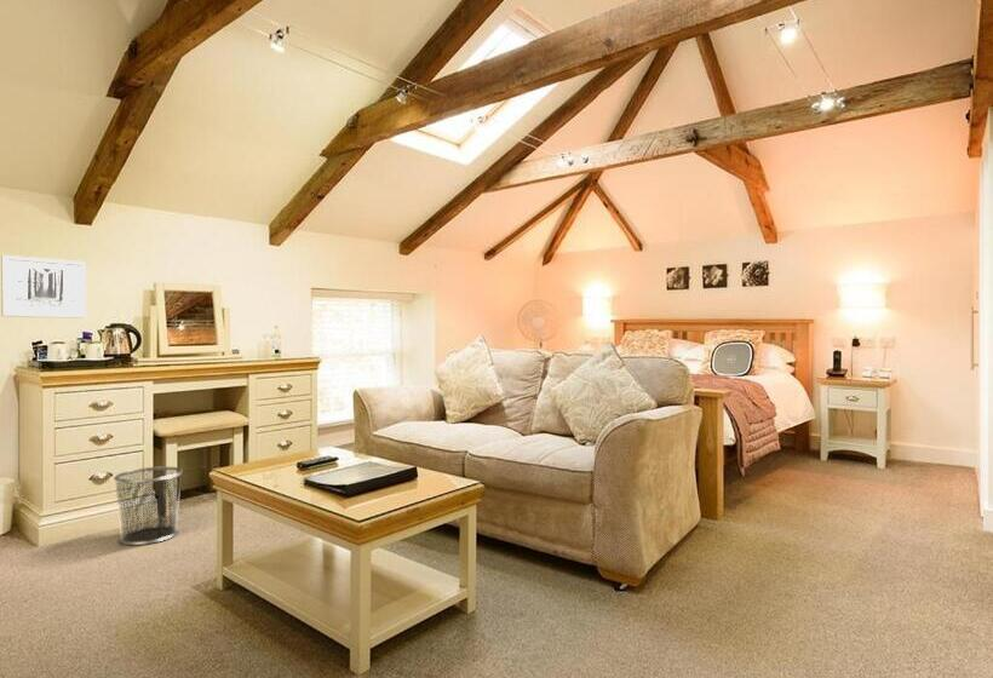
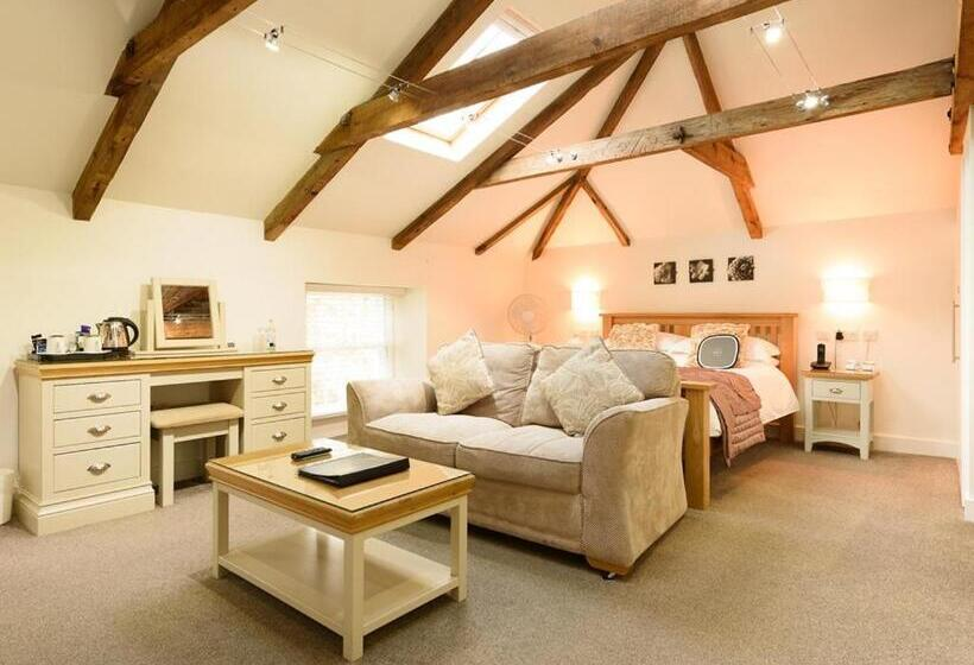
- wall art (45, 288)
- waste bin (149, 504)
